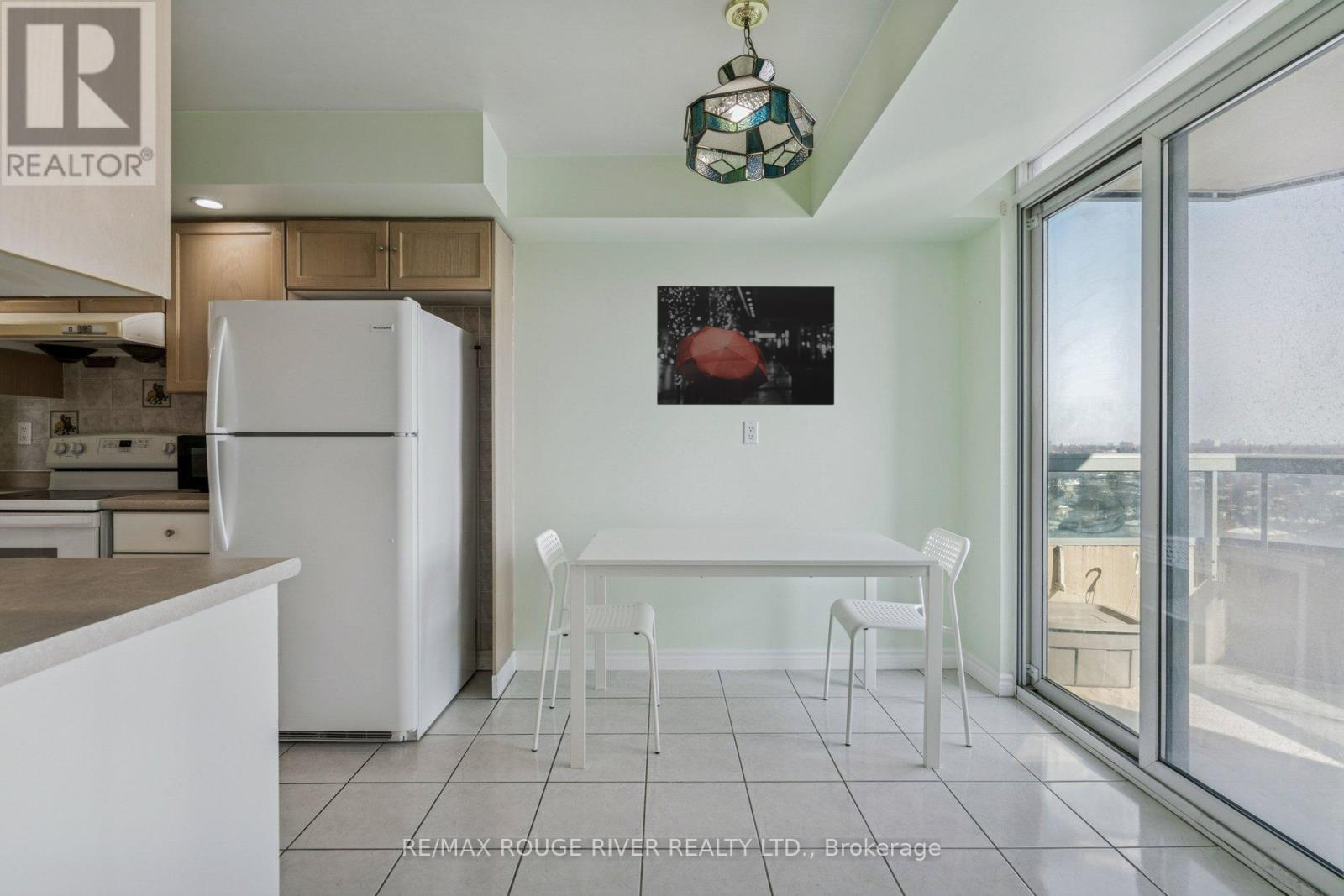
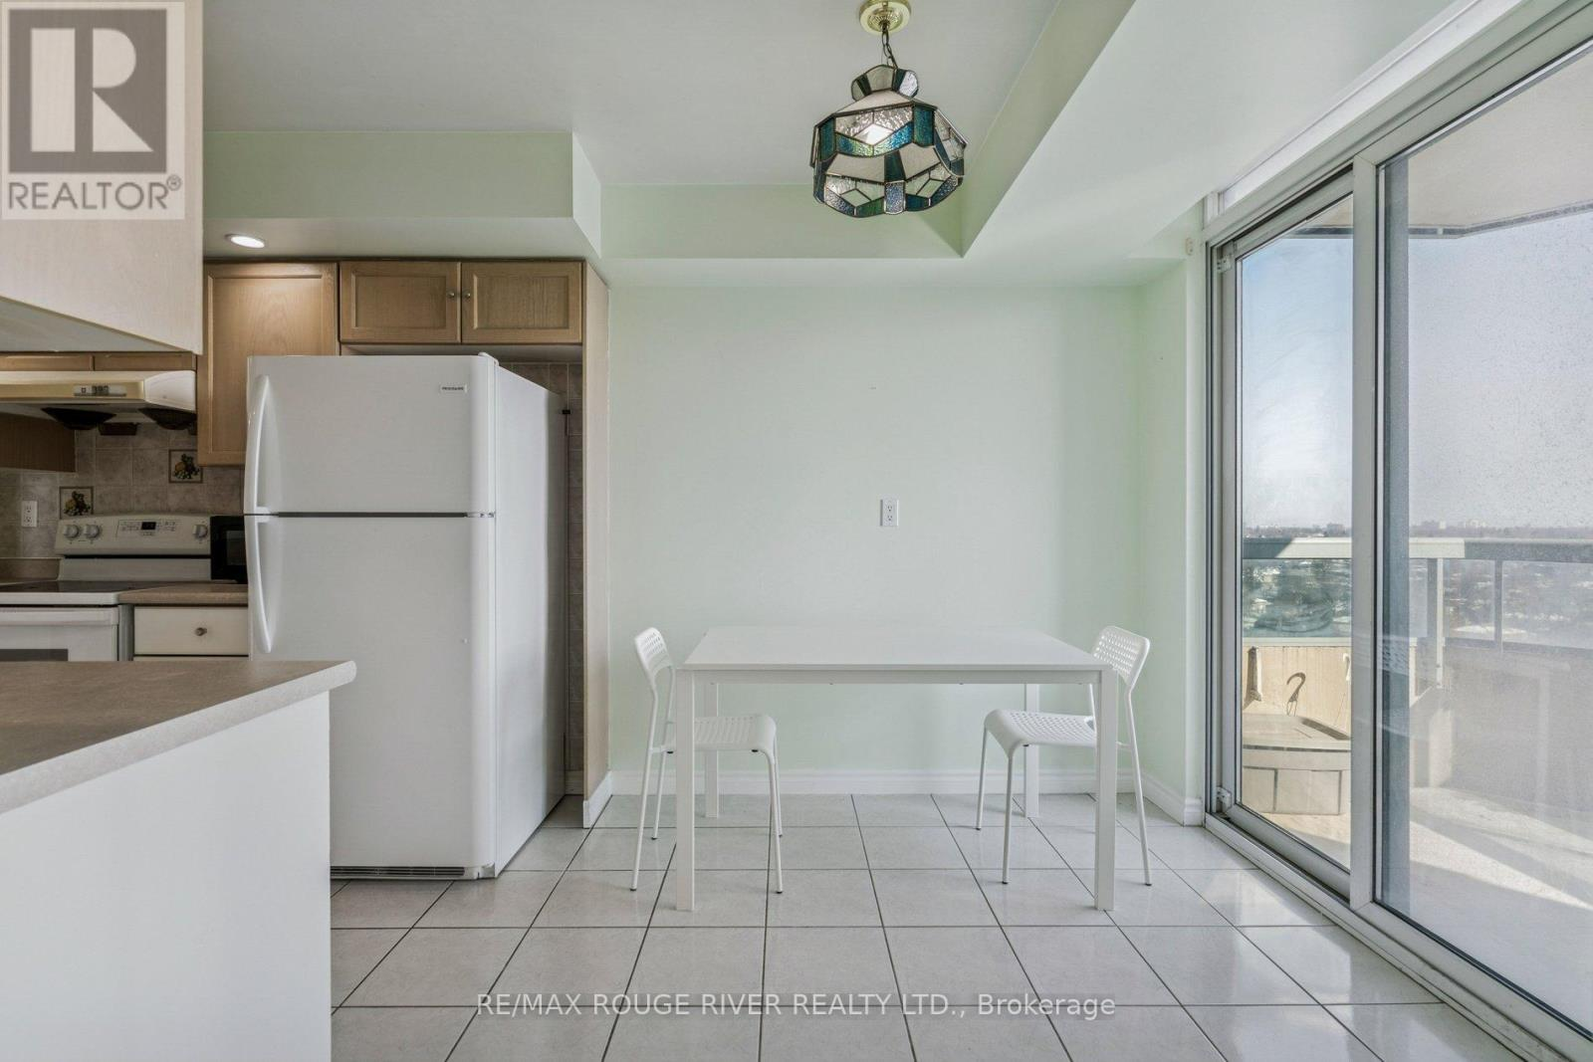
- wall art (745, 345)
